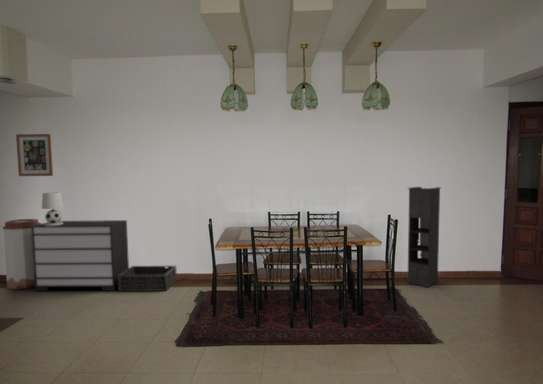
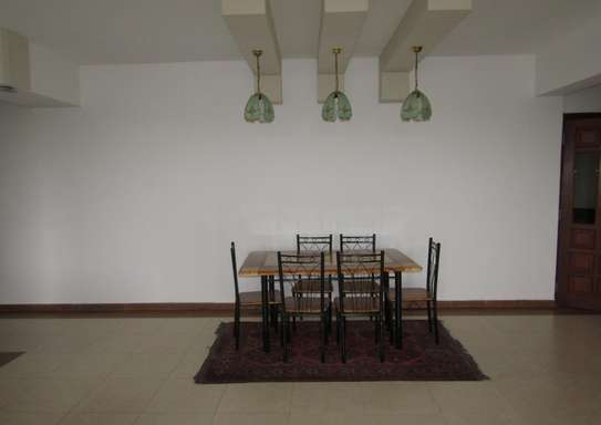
- wall art (34, 155)
- dresser (82, 254)
- basket (148, 277)
- trash can (23, 252)
- storage cabinet (423, 235)
- table lamp (52, 208)
